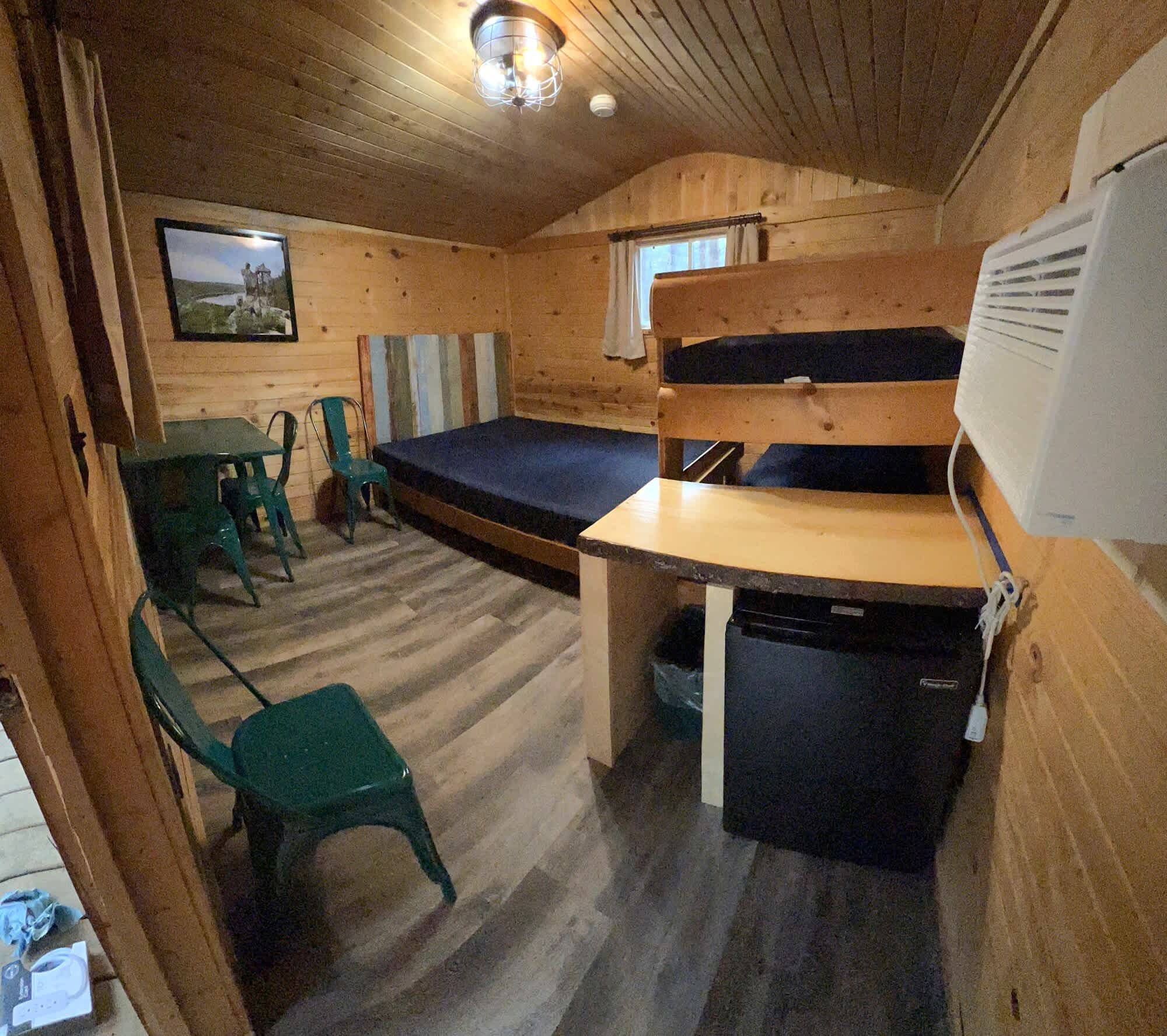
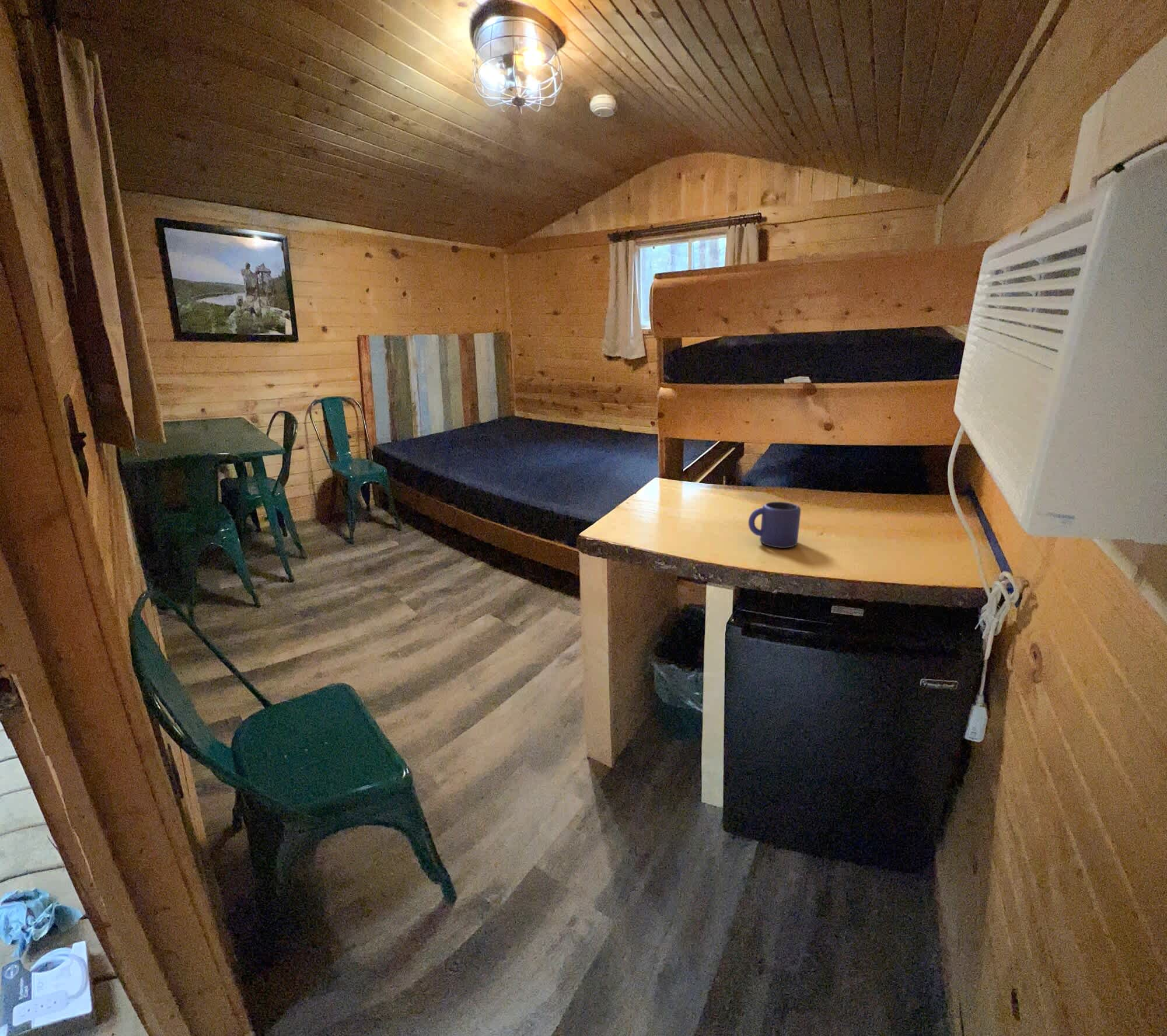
+ mug (773, 524)
